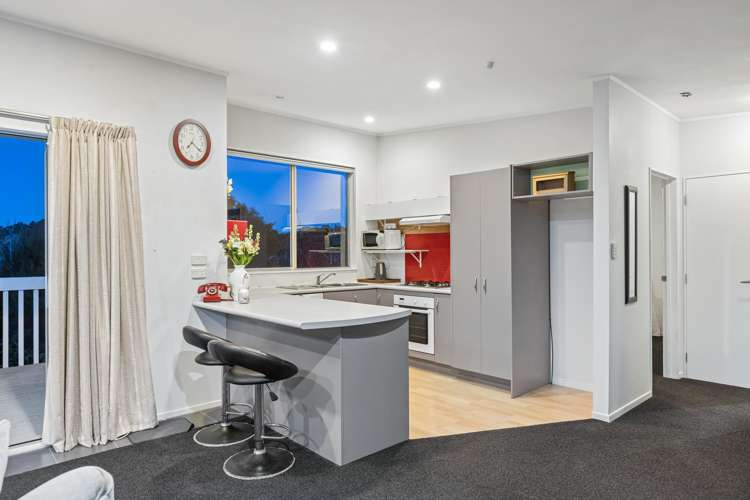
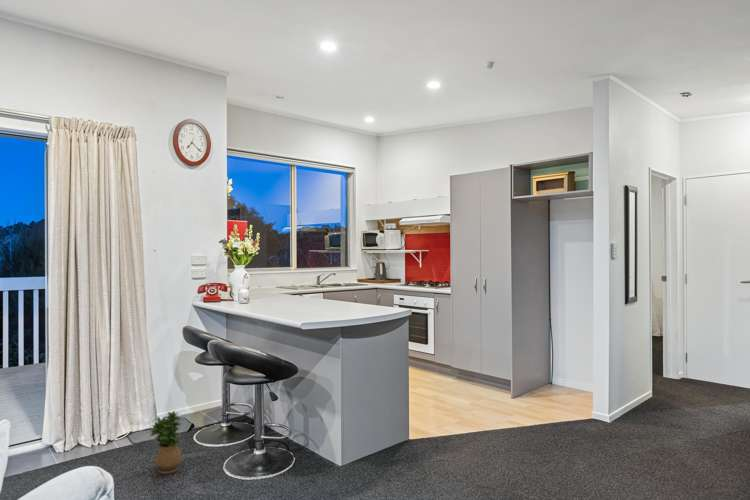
+ potted plant (167, 439)
